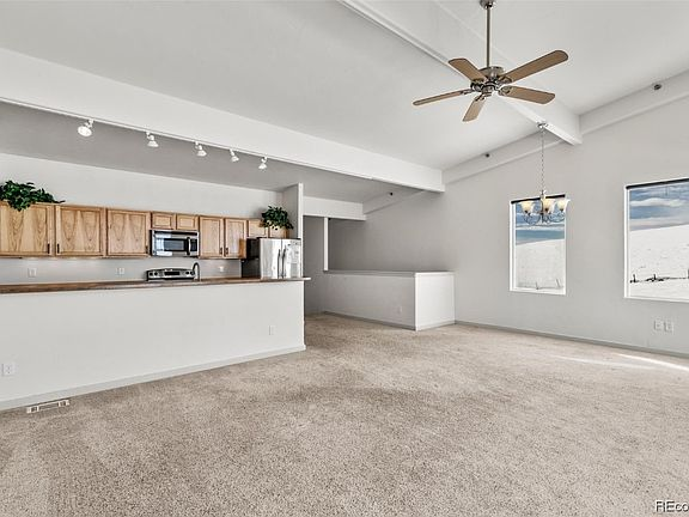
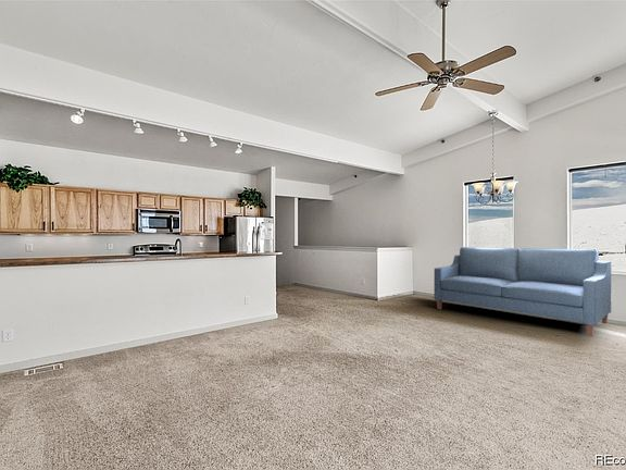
+ sofa (513, 282)
